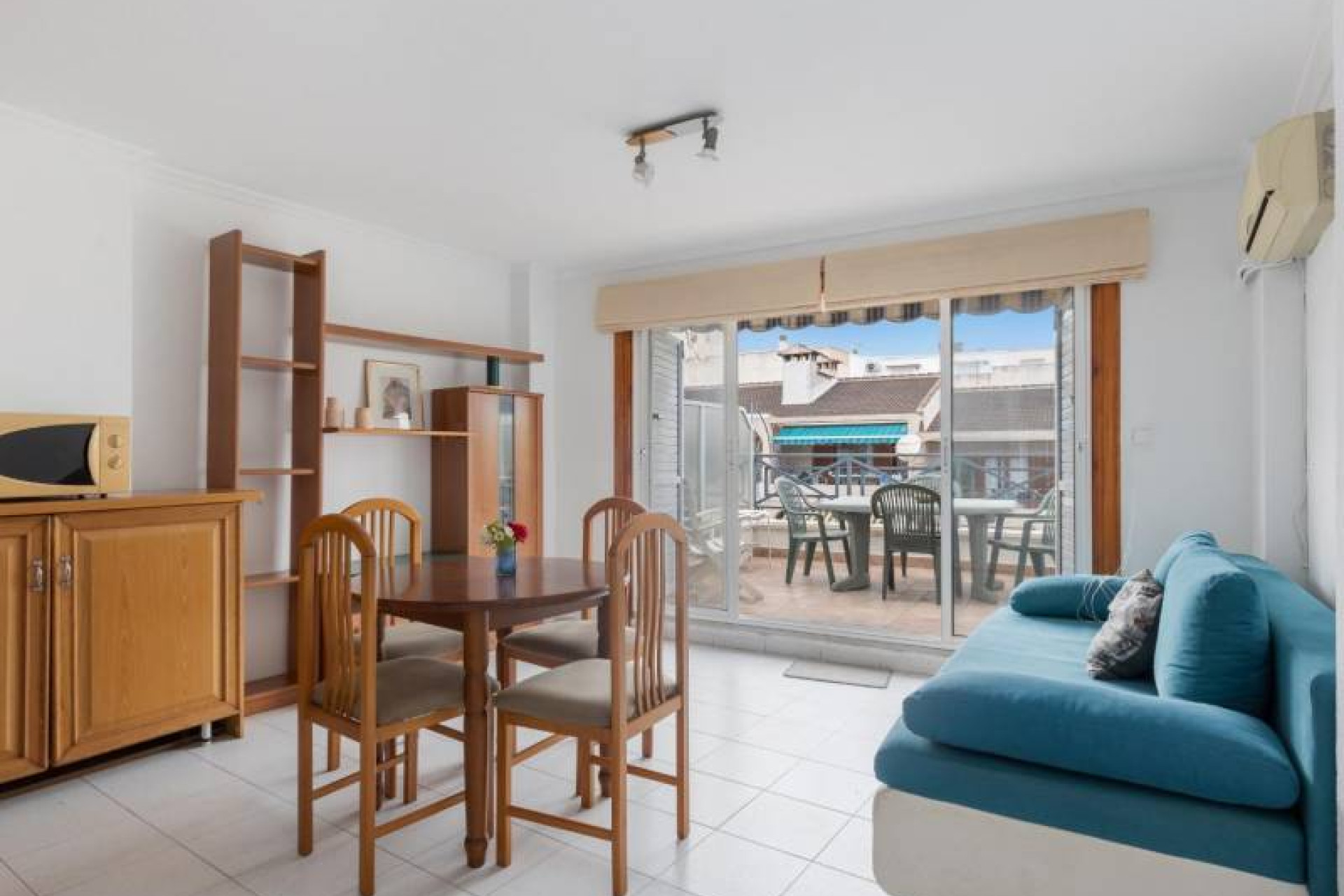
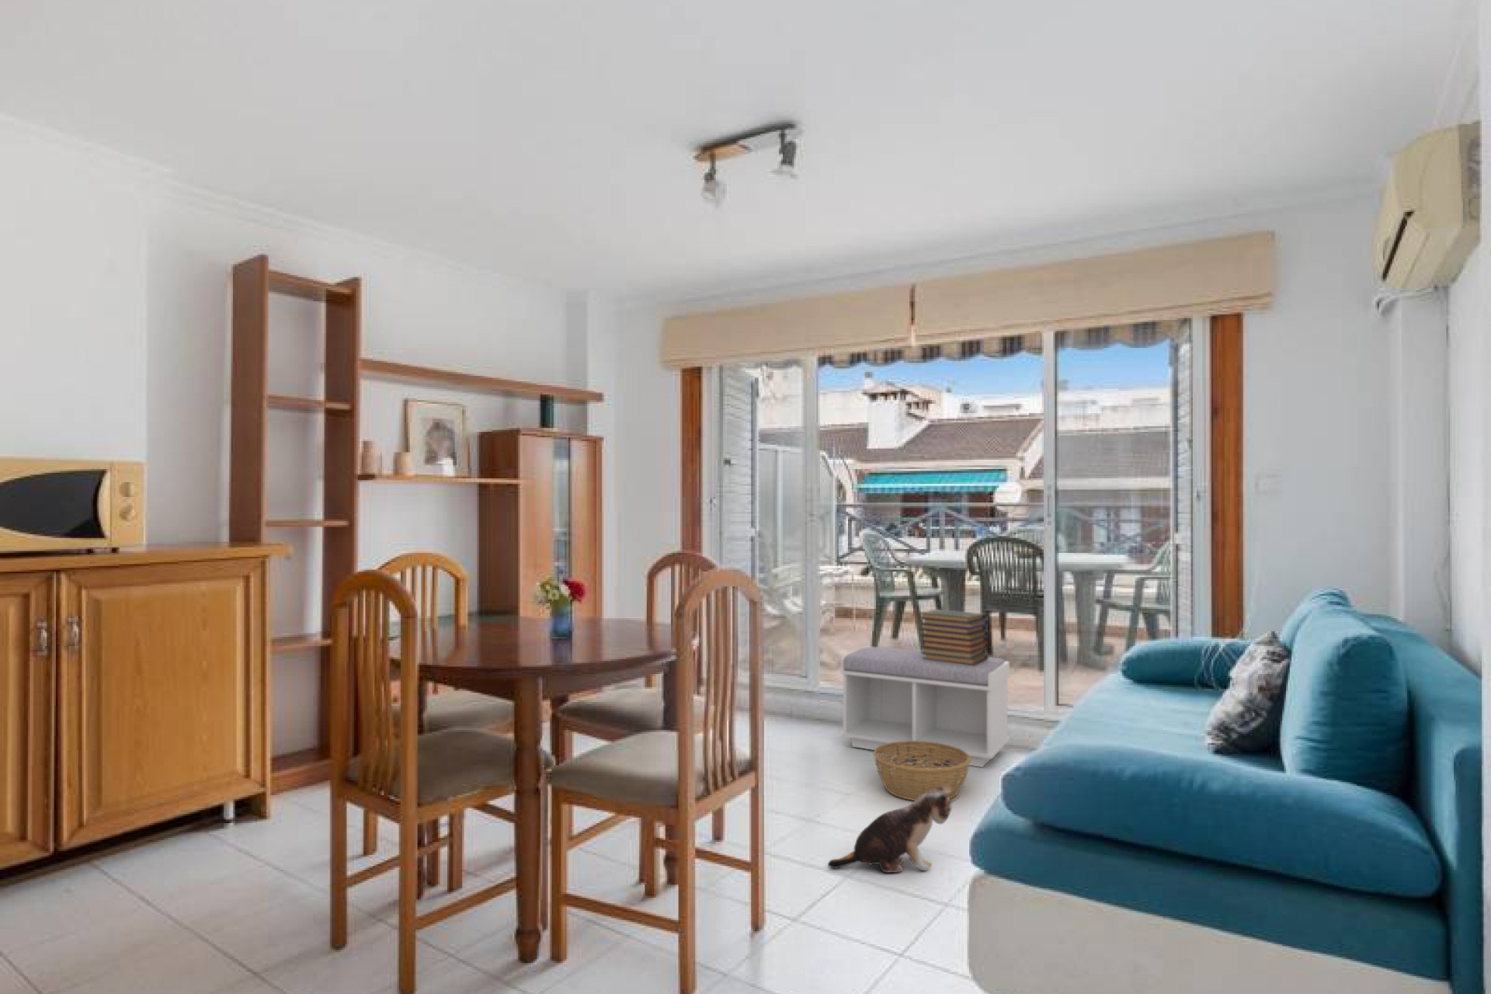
+ book stack (953, 636)
+ basket (921, 771)
+ plush toy (892, 828)
+ bench (924, 701)
